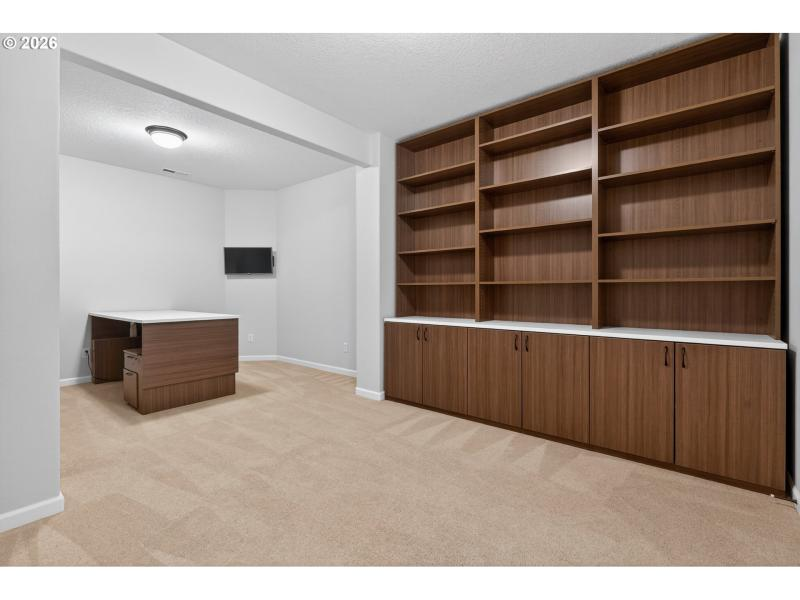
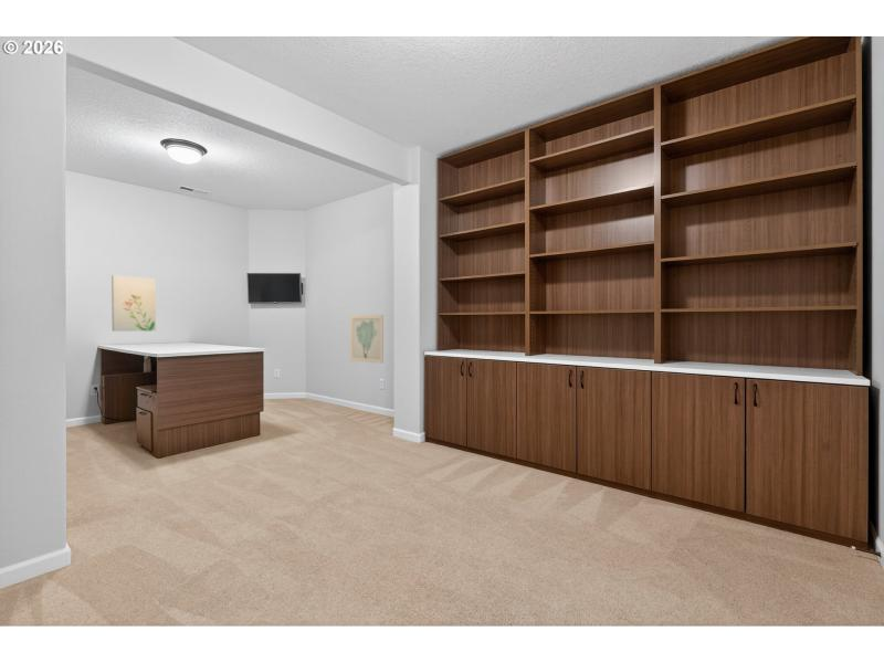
+ wall art (134, 304)
+ wall art (366, 338)
